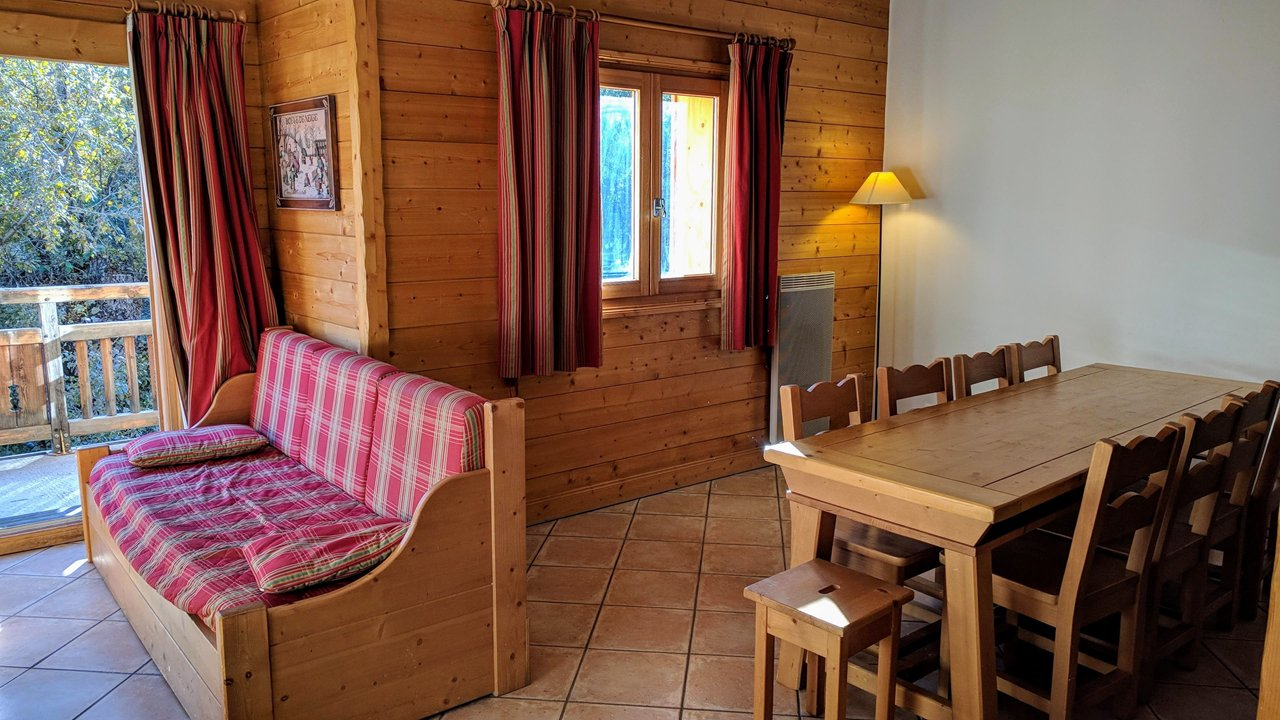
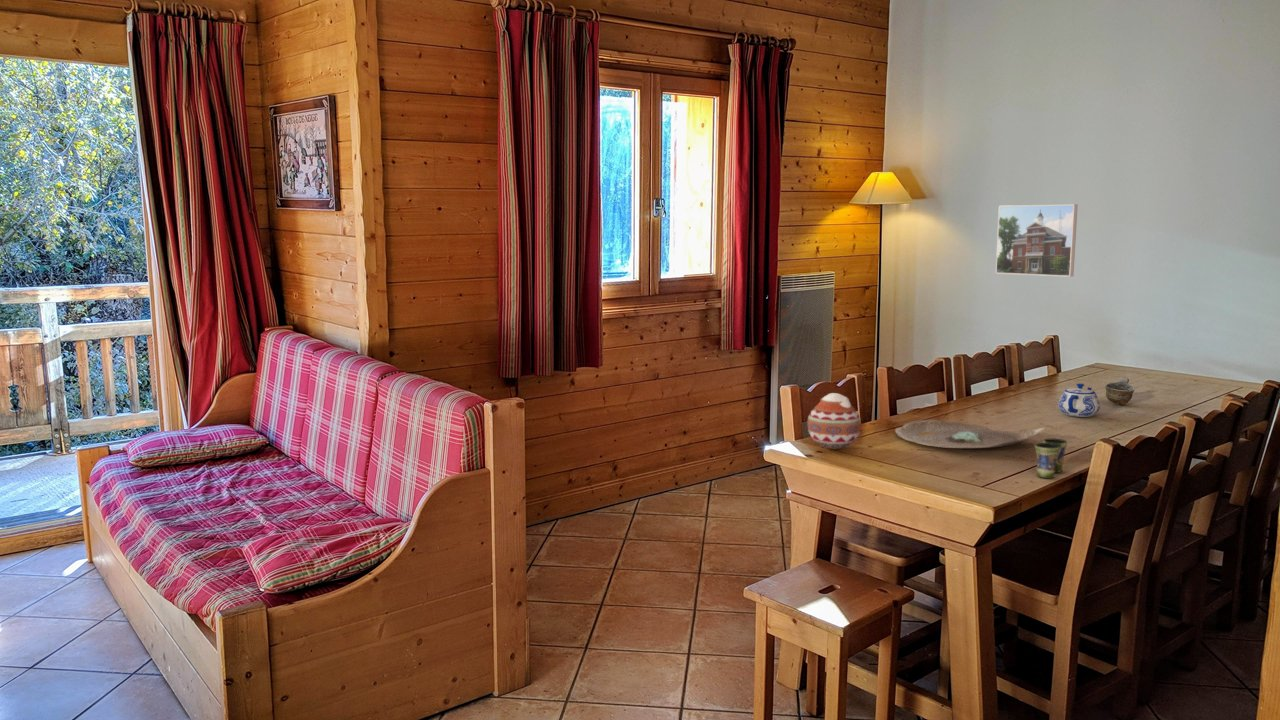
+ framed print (1035, 240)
+ cup (1121, 391)
+ cup (1050, 458)
+ decorative ball (834, 421)
+ teapot (1080, 398)
+ decorative bowl (964, 431)
